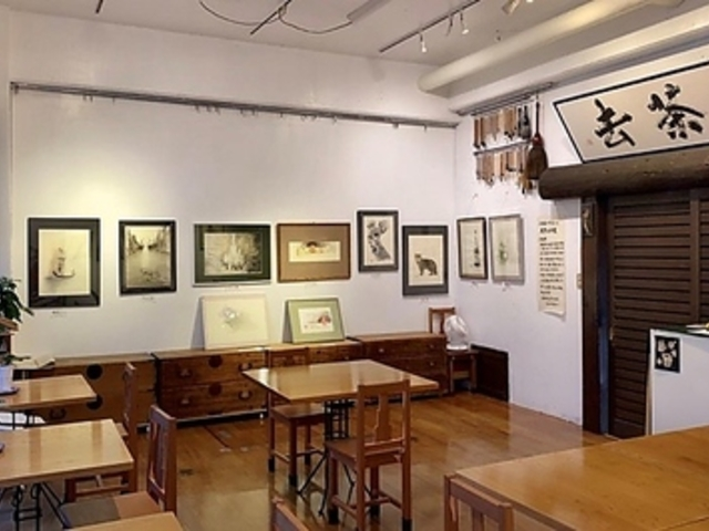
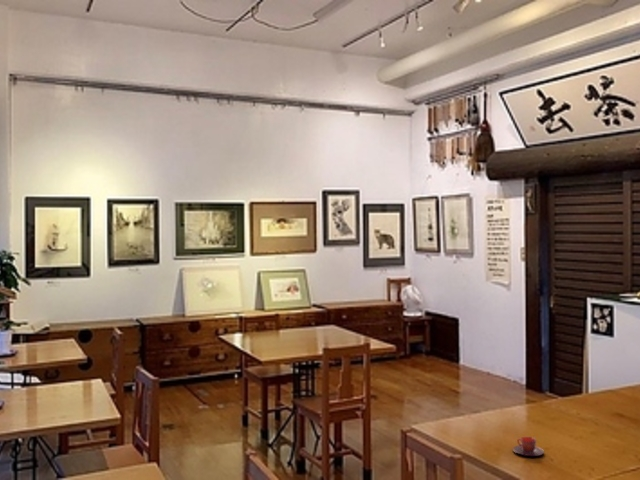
+ teacup (528, 445)
